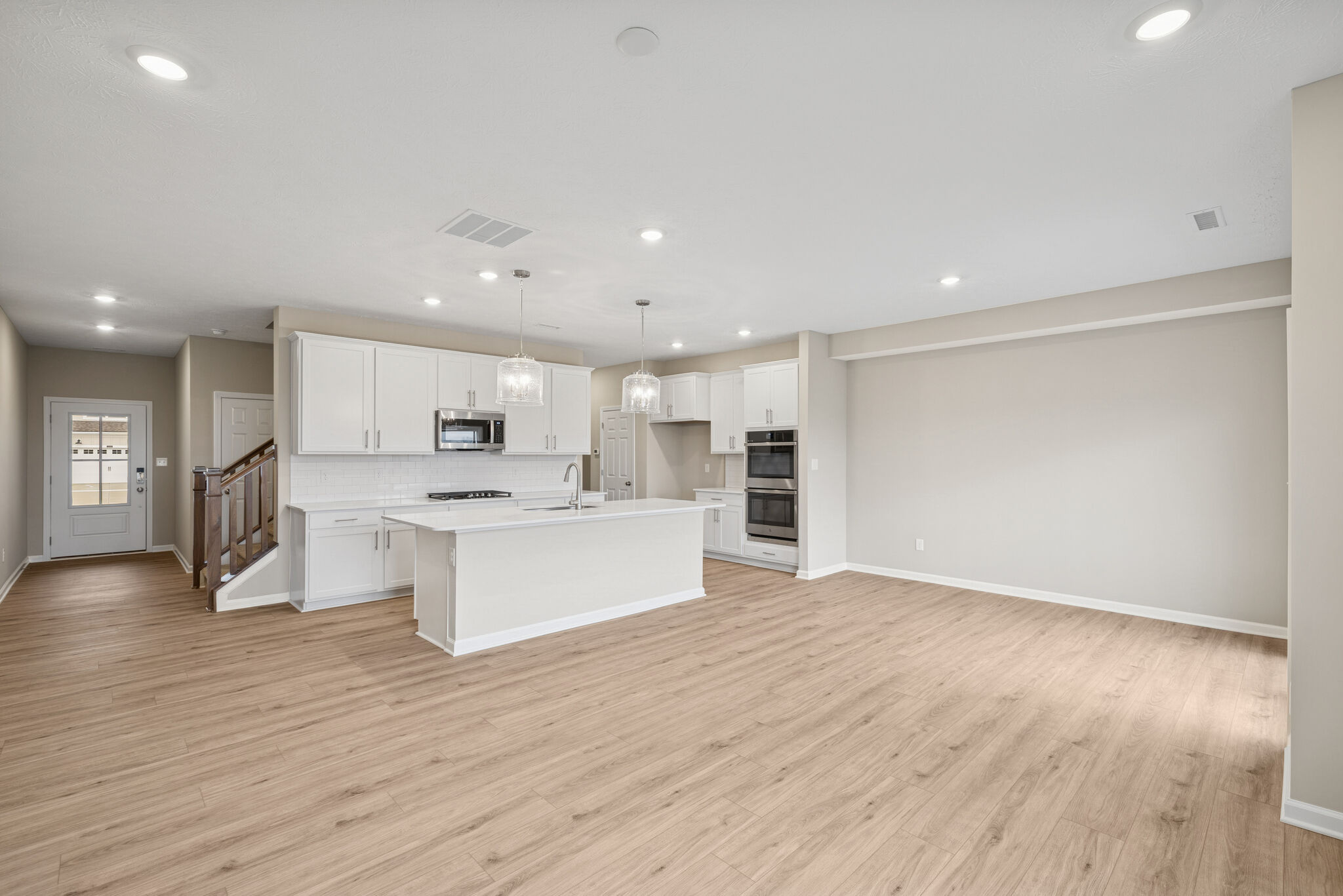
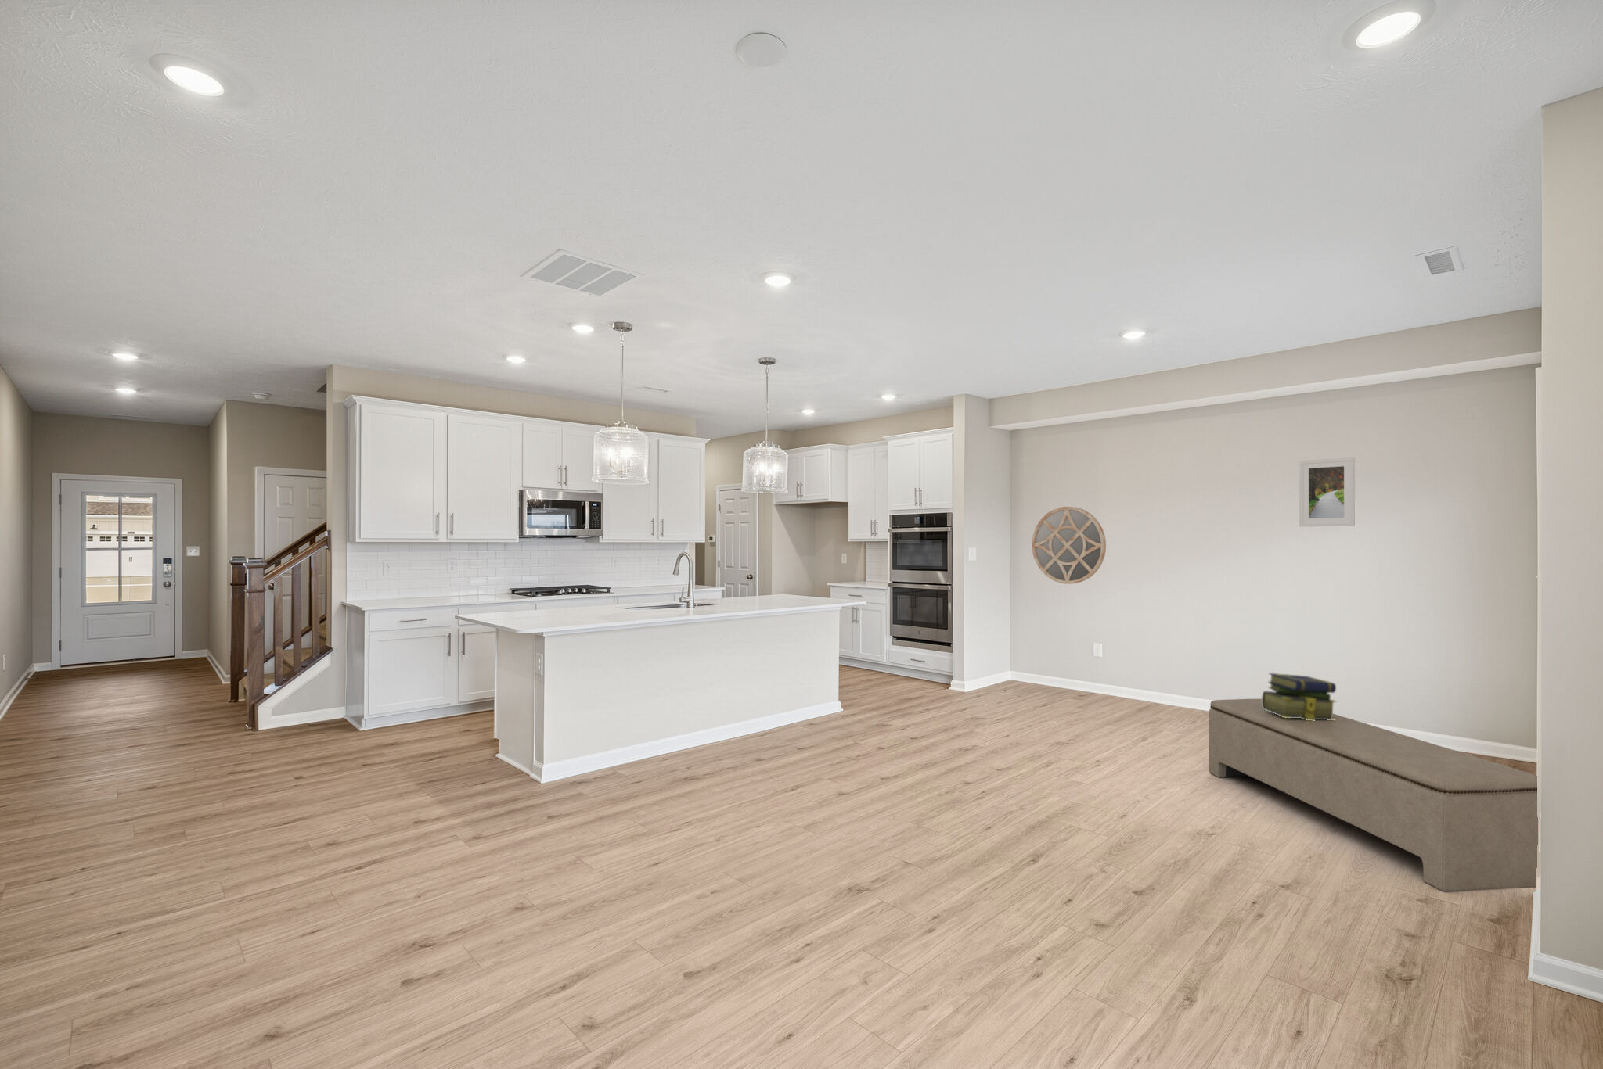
+ stack of books (1299, 694)
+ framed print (1326, 493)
+ bench (1345, 773)
+ home mirror (1067, 545)
